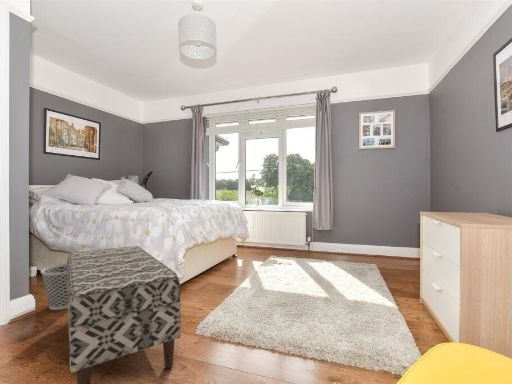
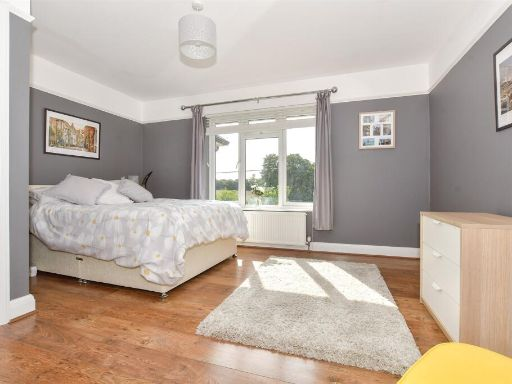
- bench (115, 300)
- wastebasket (64, 286)
